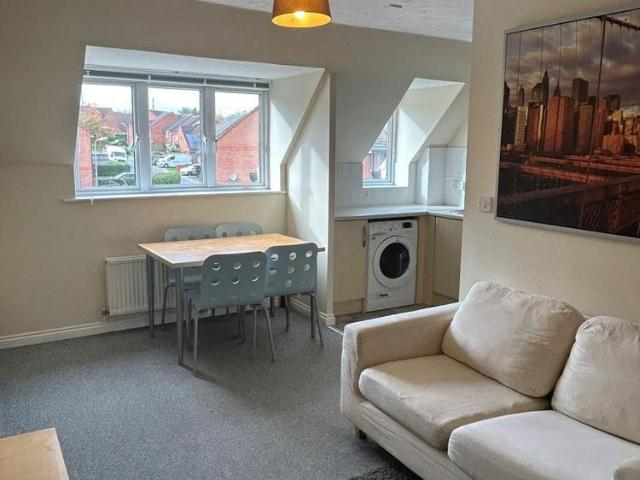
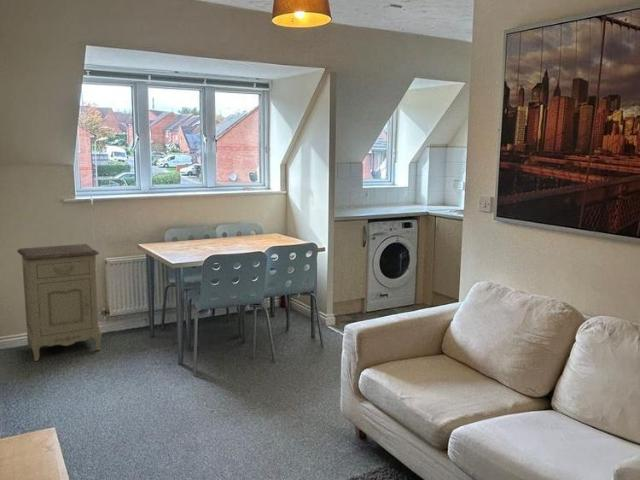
+ nightstand (61, 300)
